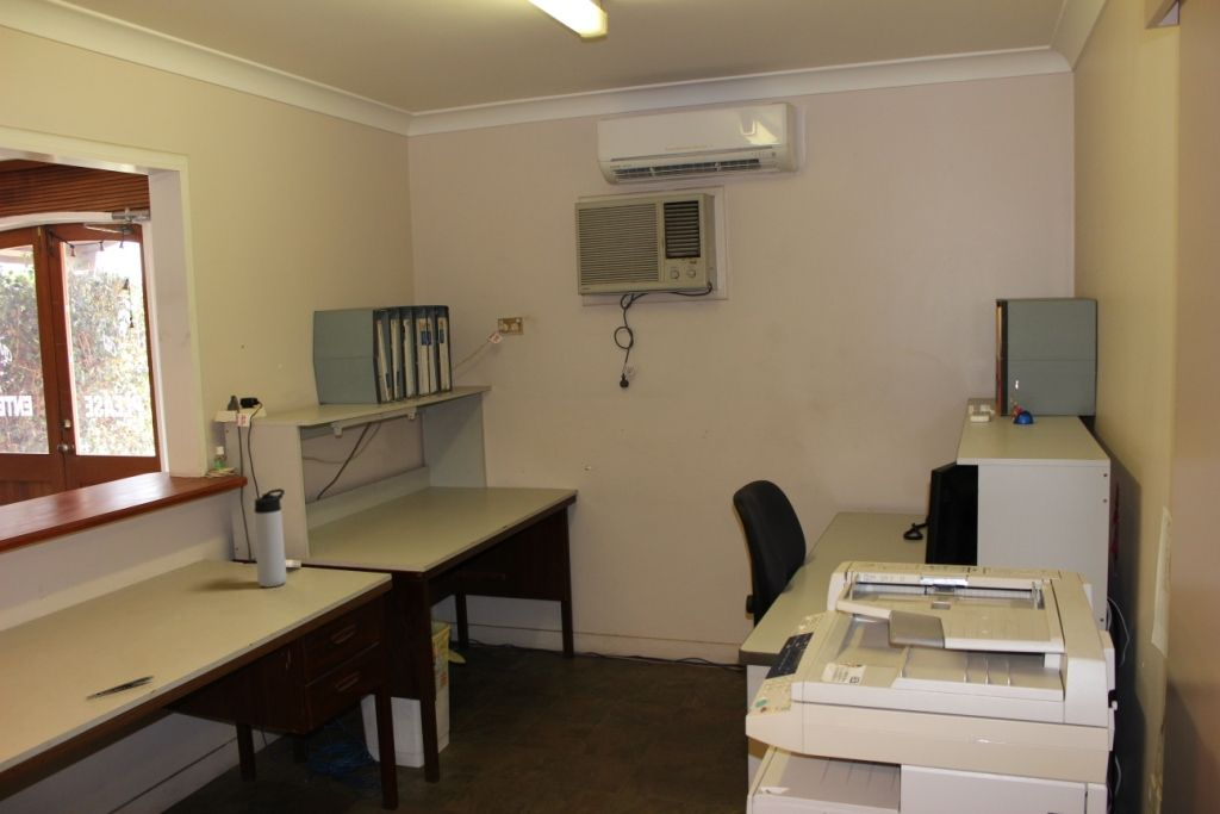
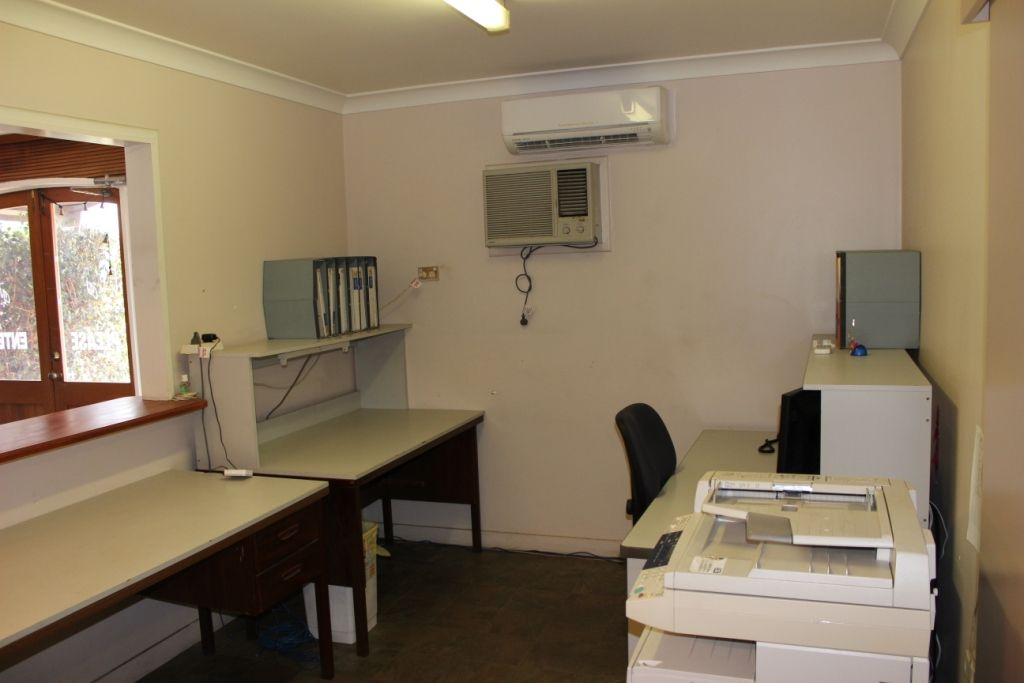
- pen (120, 686)
- thermos bottle (273, 536)
